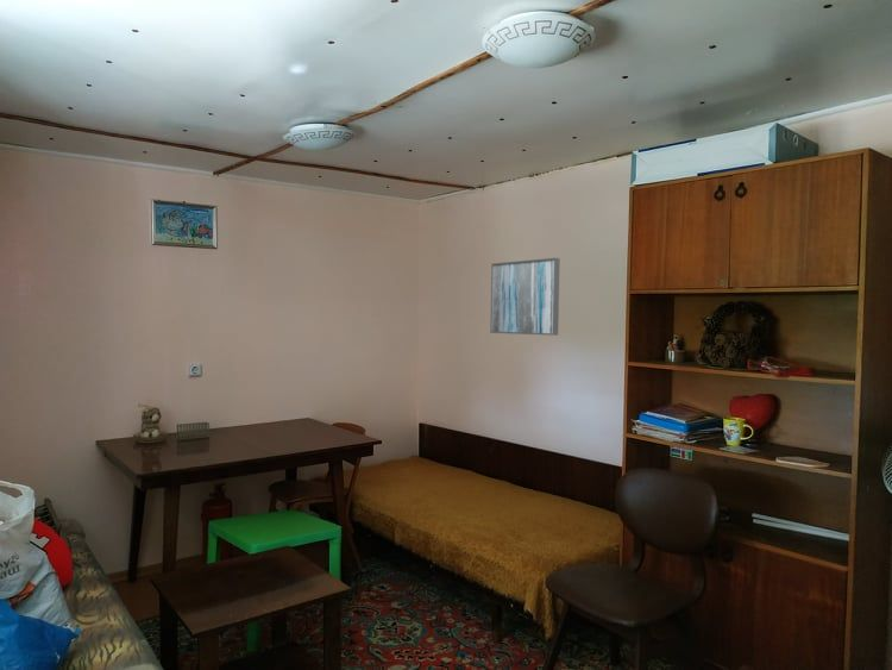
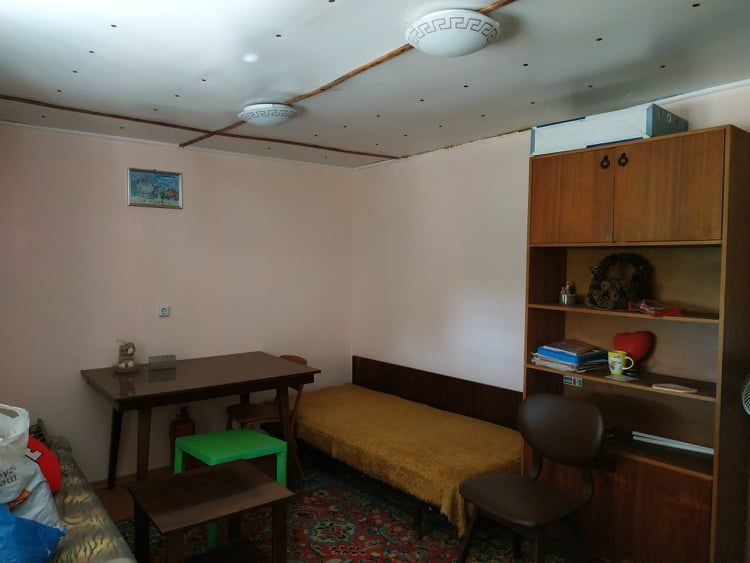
- wall art (522, 298)
